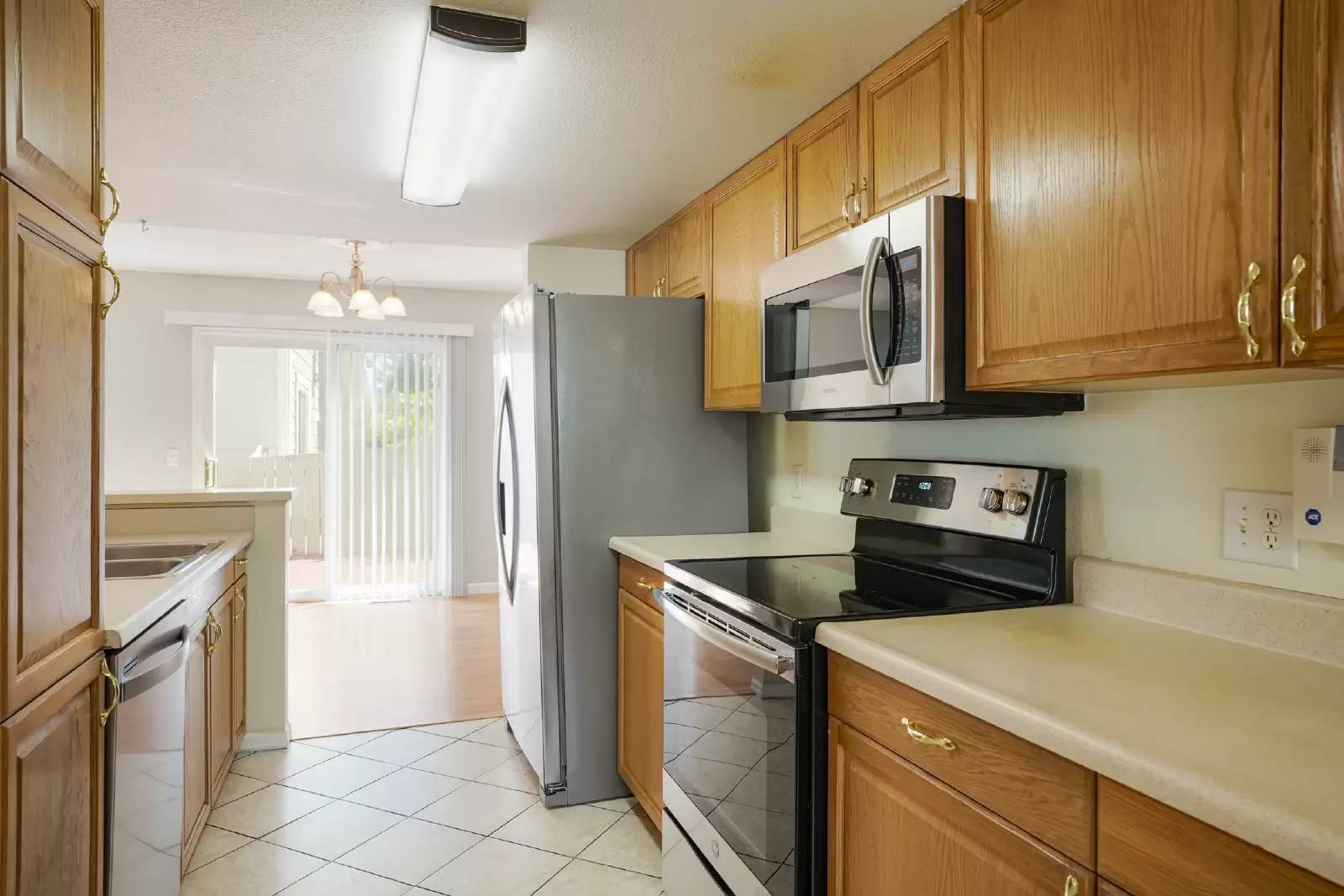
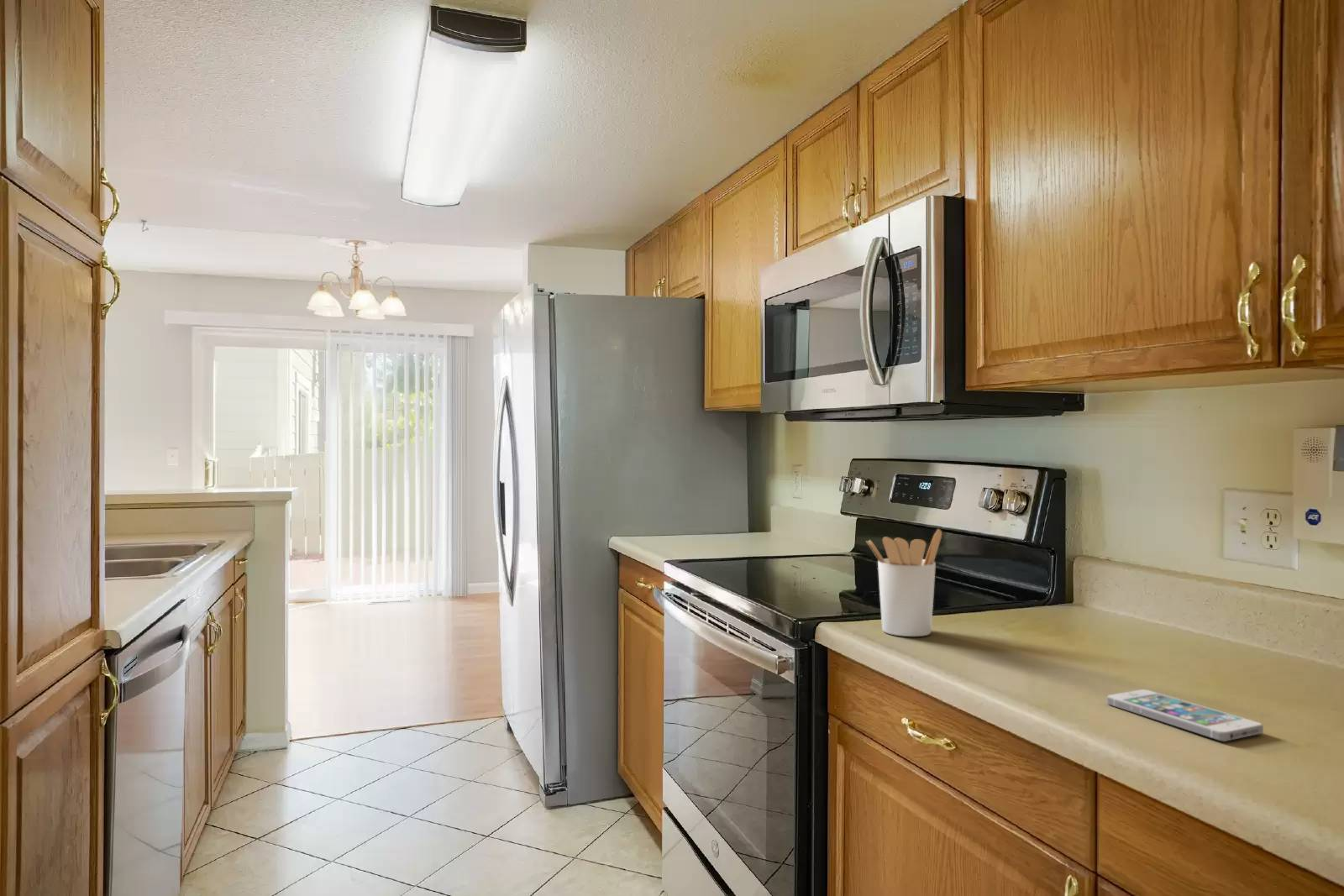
+ smartphone (1180, 713)
+ utensil holder (906, 581)
